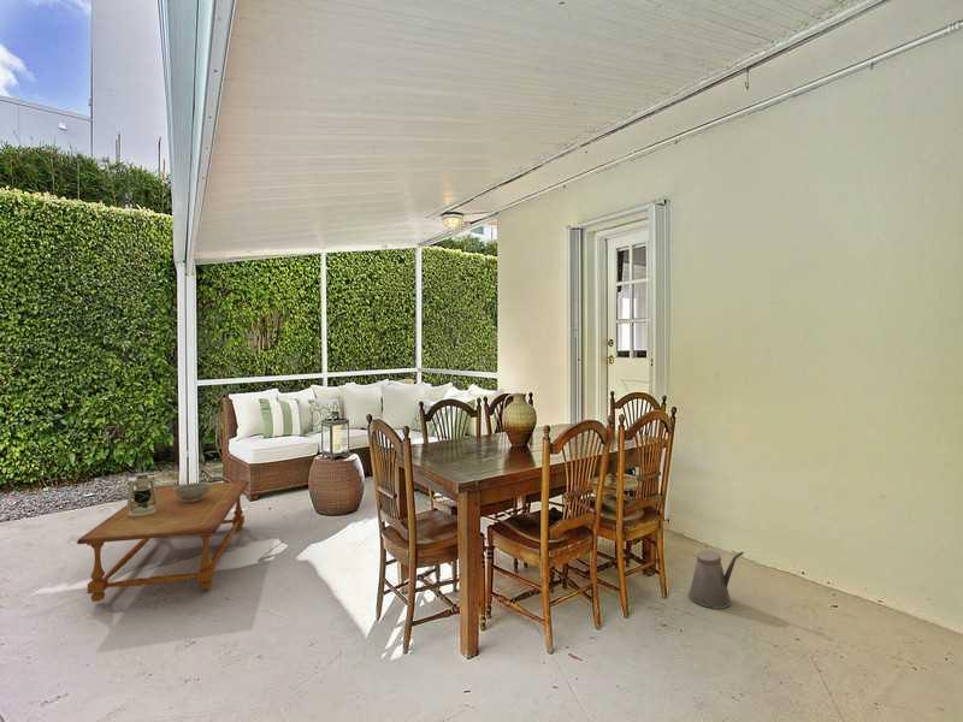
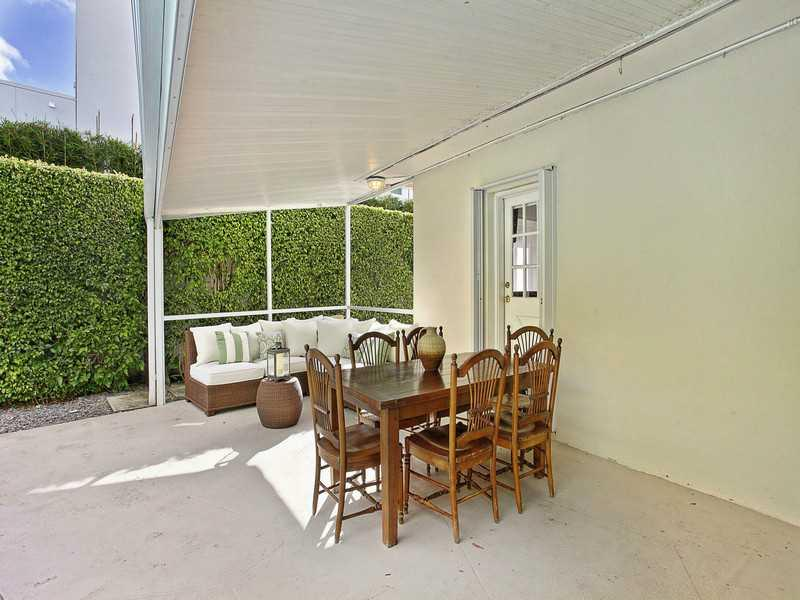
- coffee table (179, 532)
- decorative bowl (191, 492)
- watering can (715, 573)
- lantern (142, 487)
